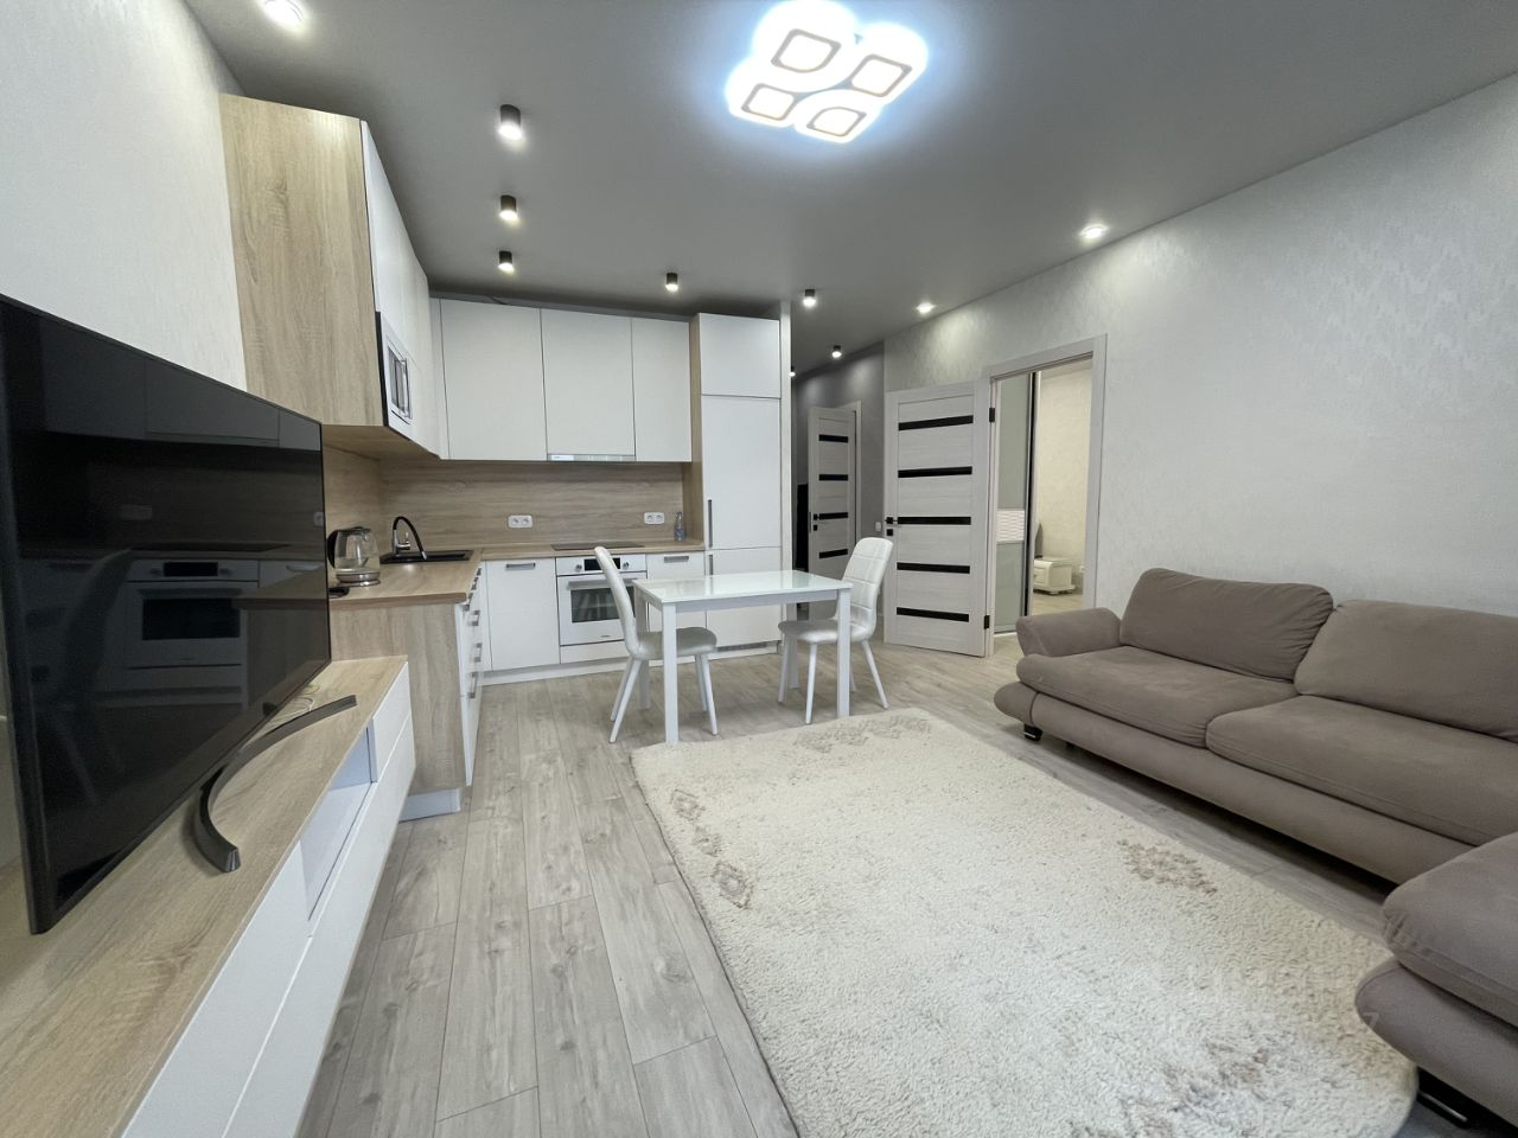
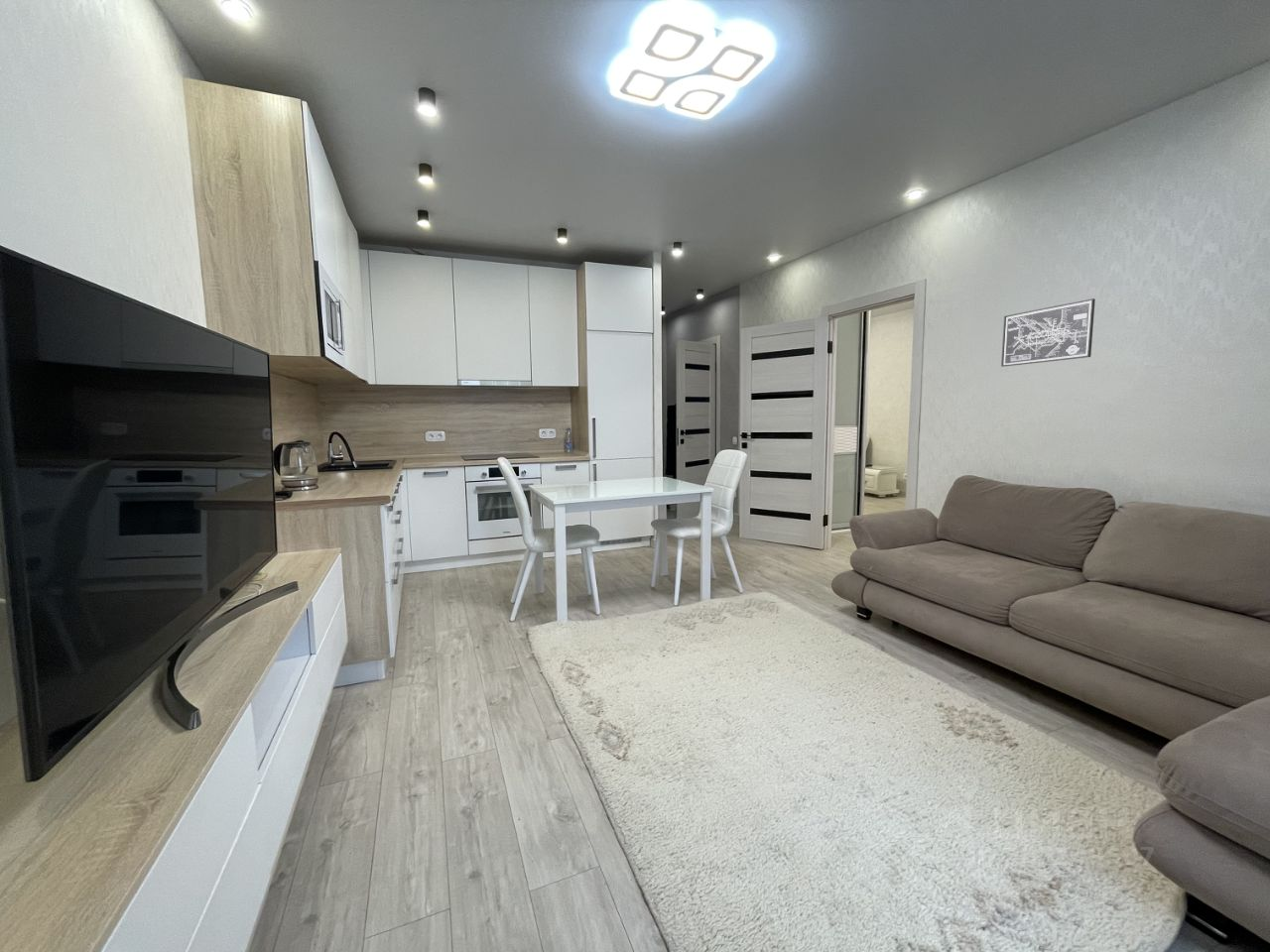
+ wall art (1044, 334)
